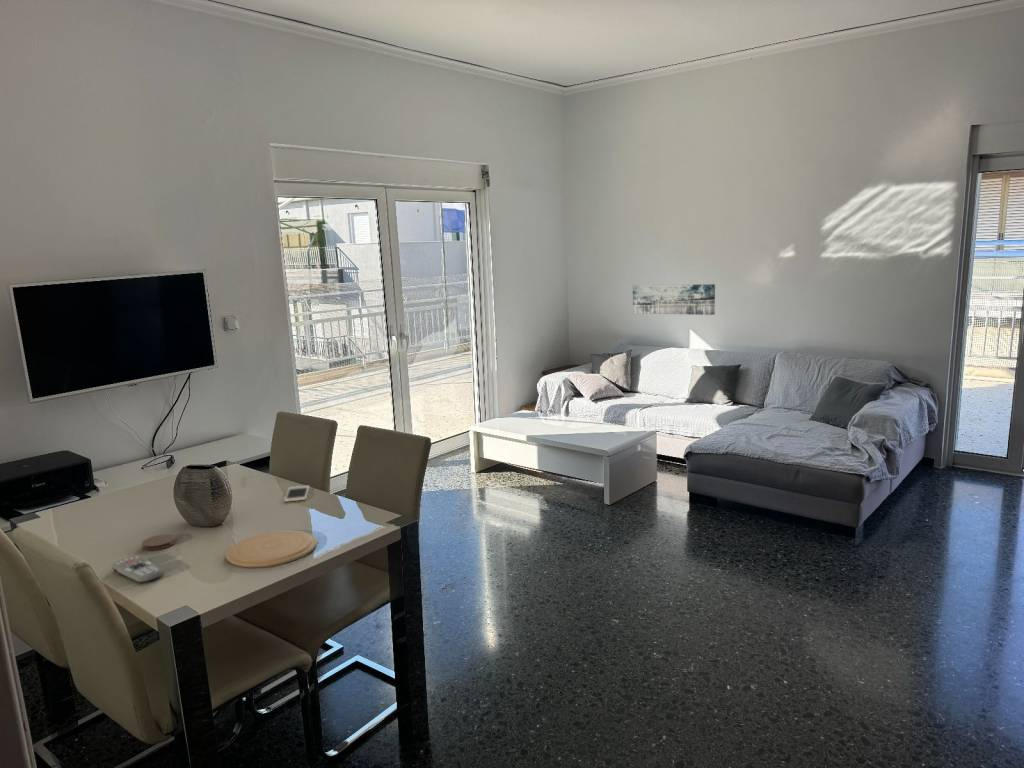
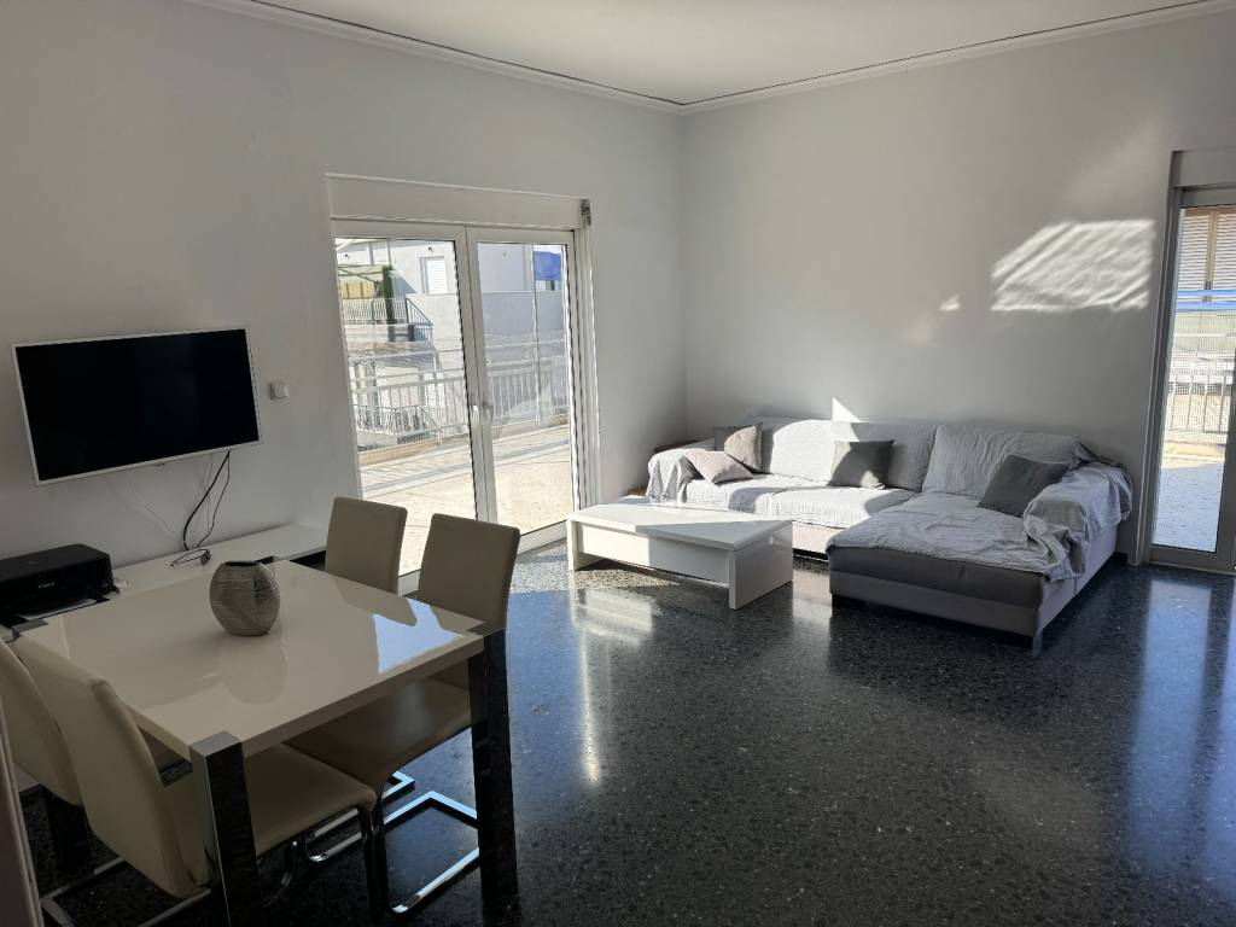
- coaster (159, 541)
- remote control (138, 569)
- plate (272, 547)
- wall art (672, 299)
- cell phone (297, 493)
